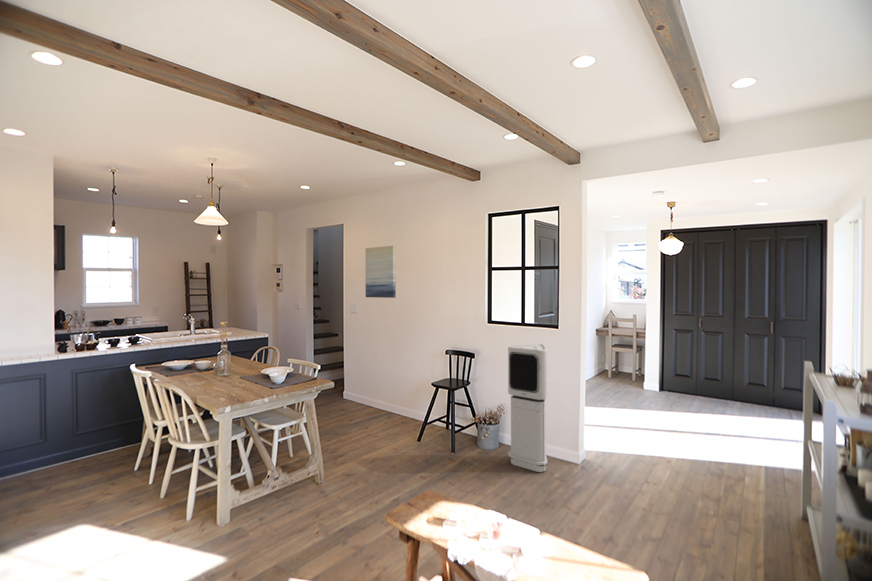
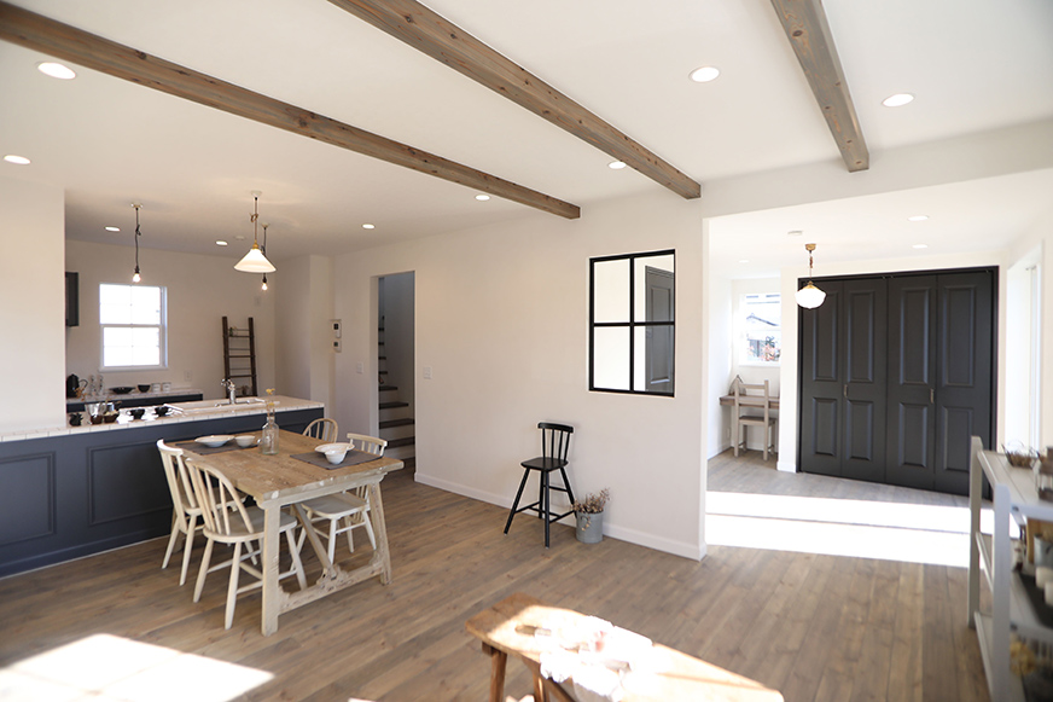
- wall art (380, 272)
- air purifier (533, 404)
